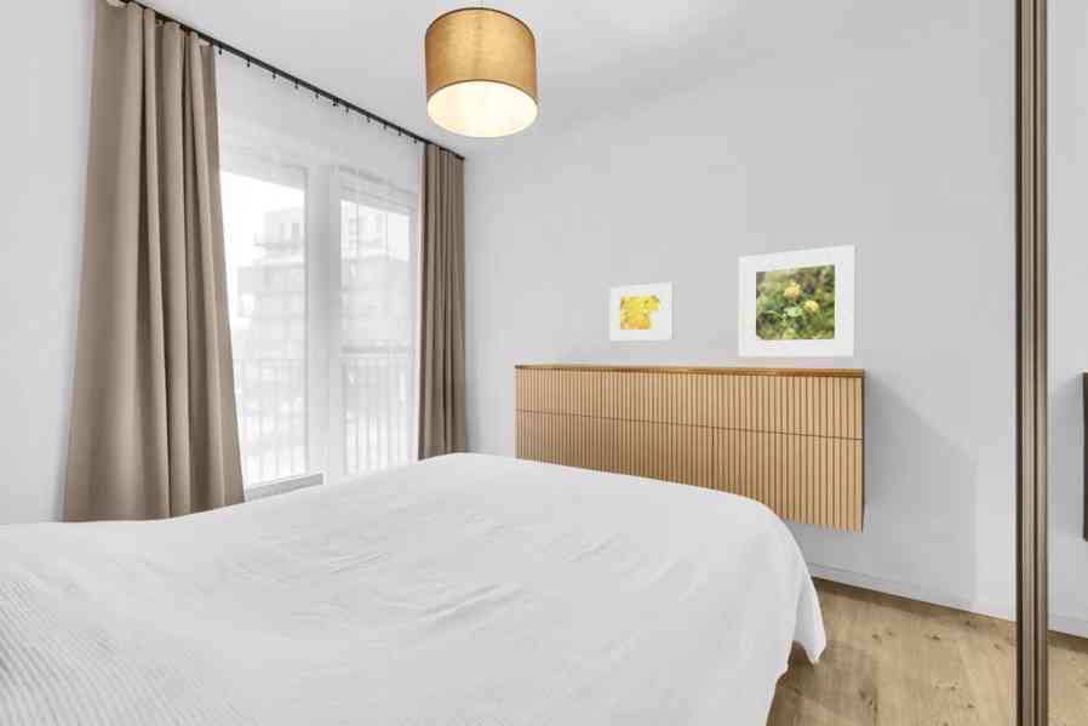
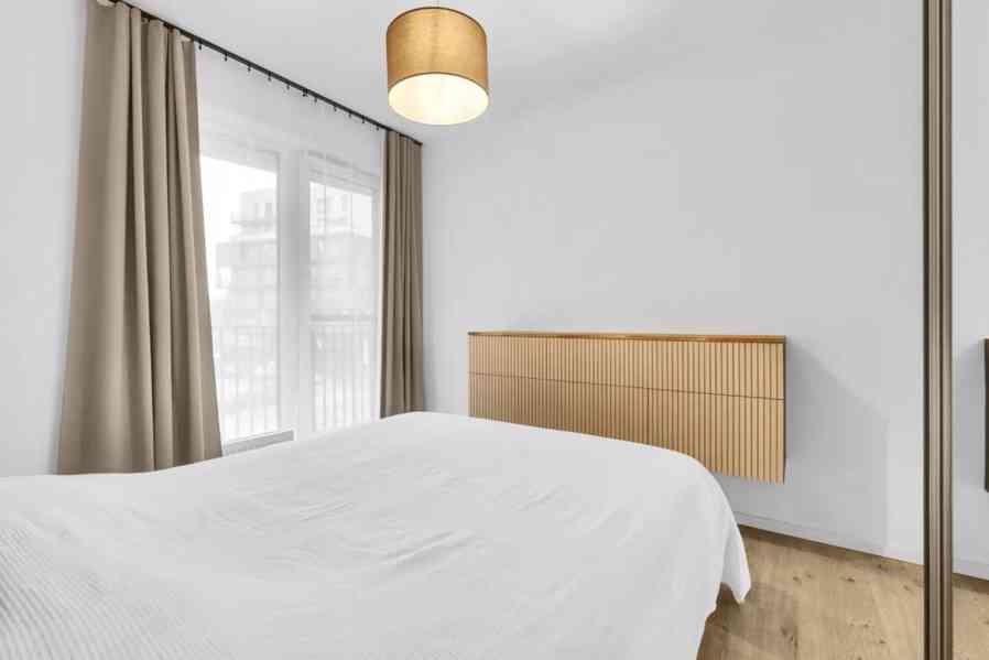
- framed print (640, 313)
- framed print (794, 303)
